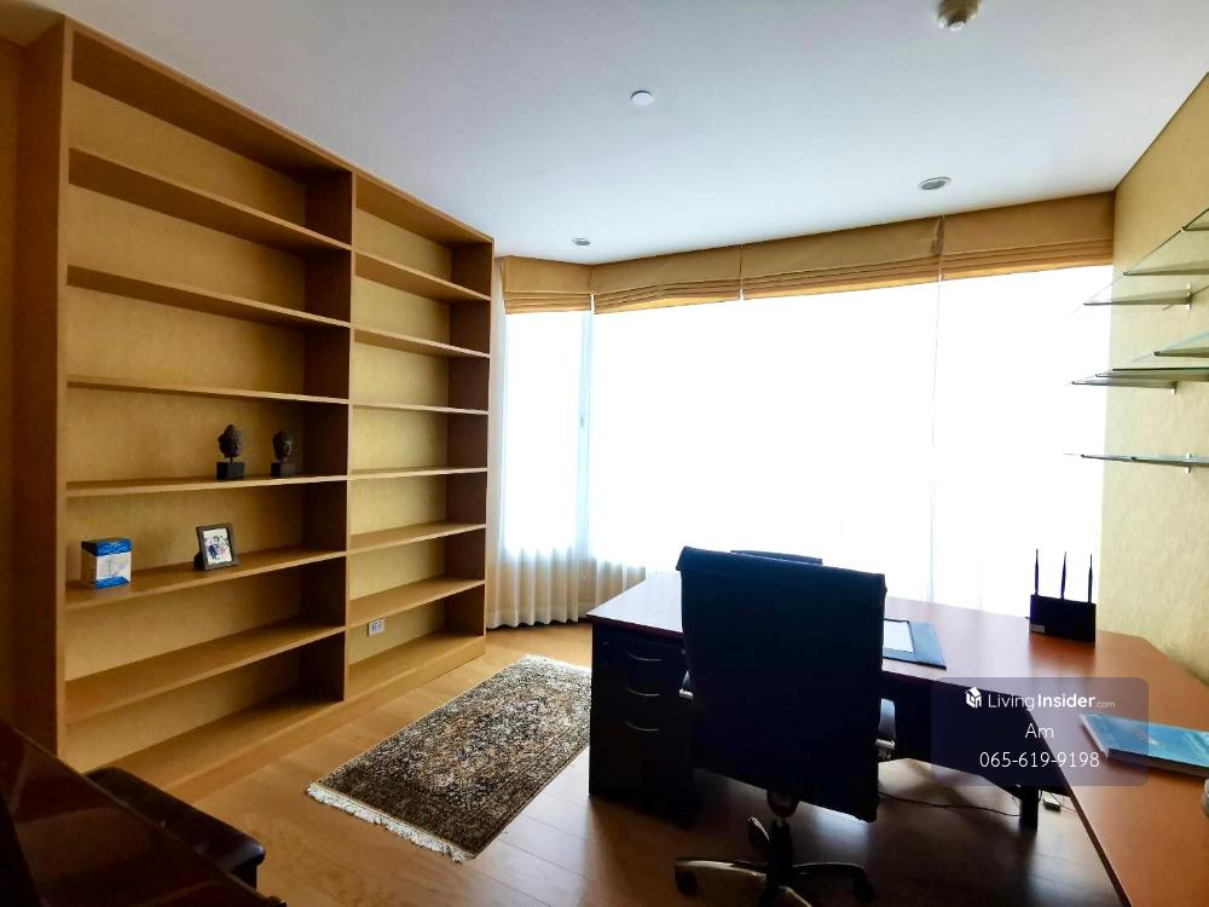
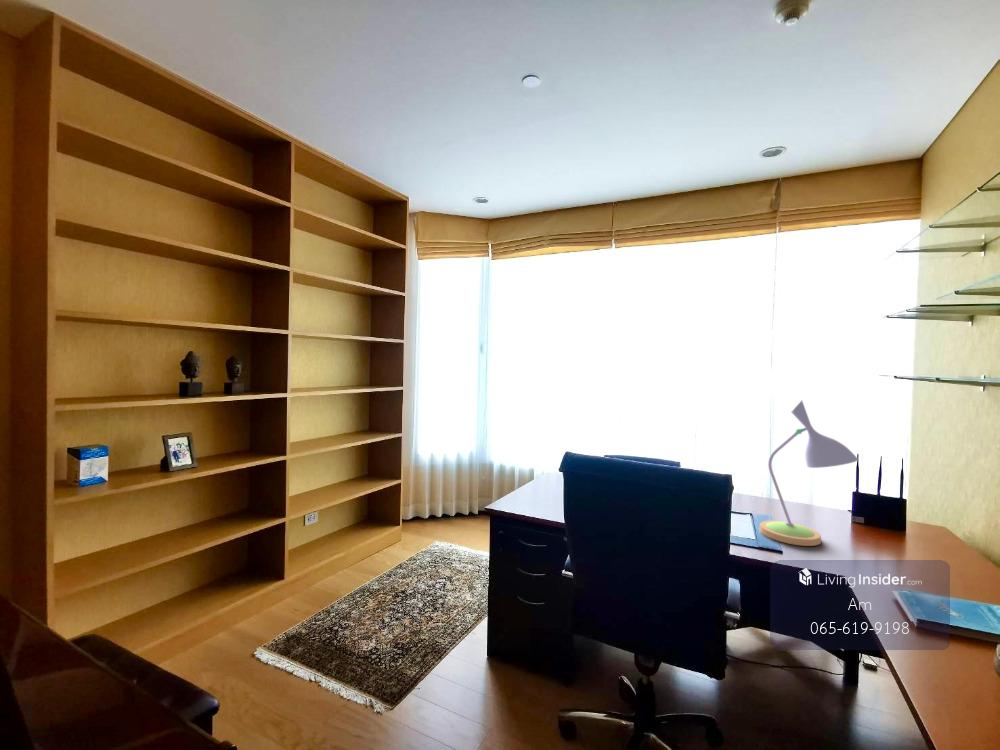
+ desk lamp (807, 466)
